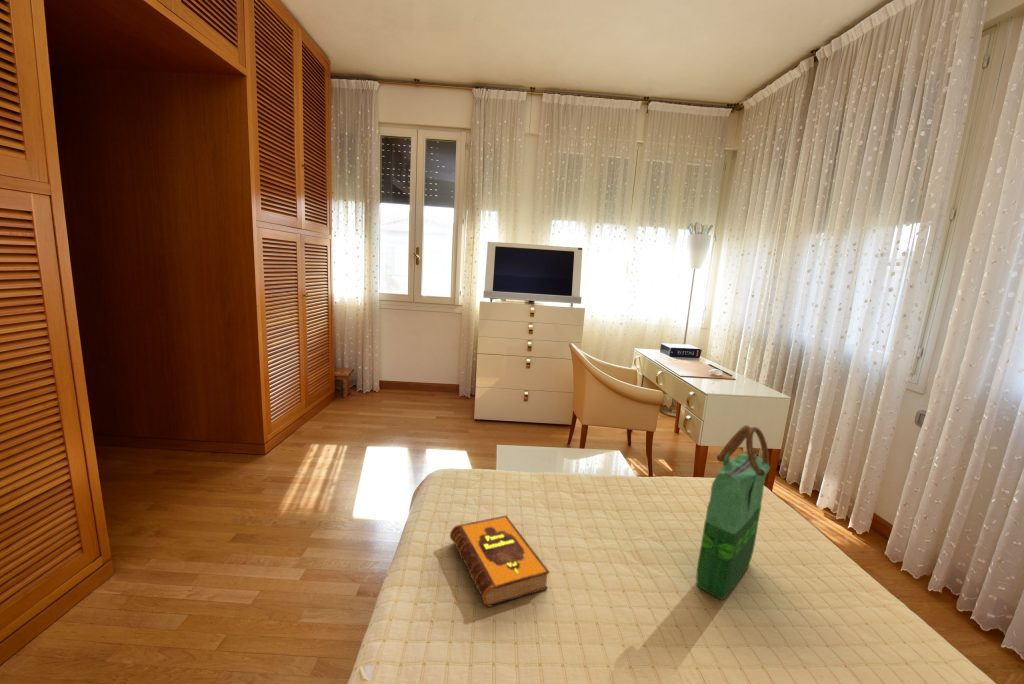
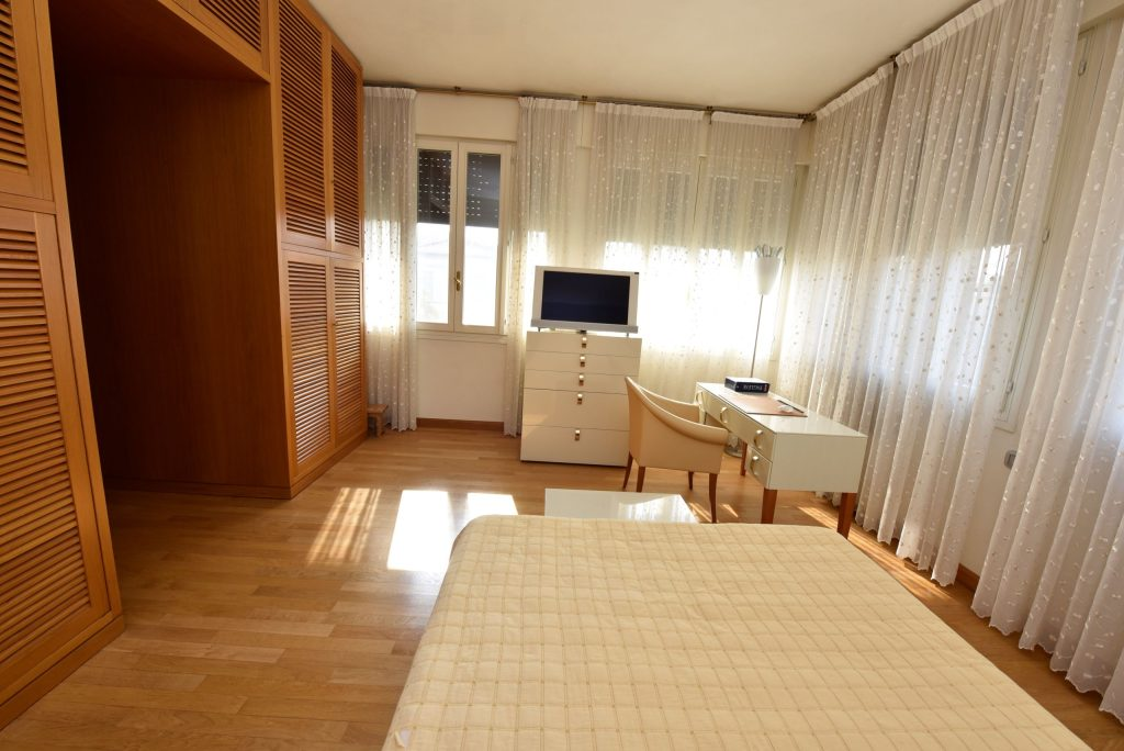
- tote bag (736, 502)
- hardback book (495, 555)
